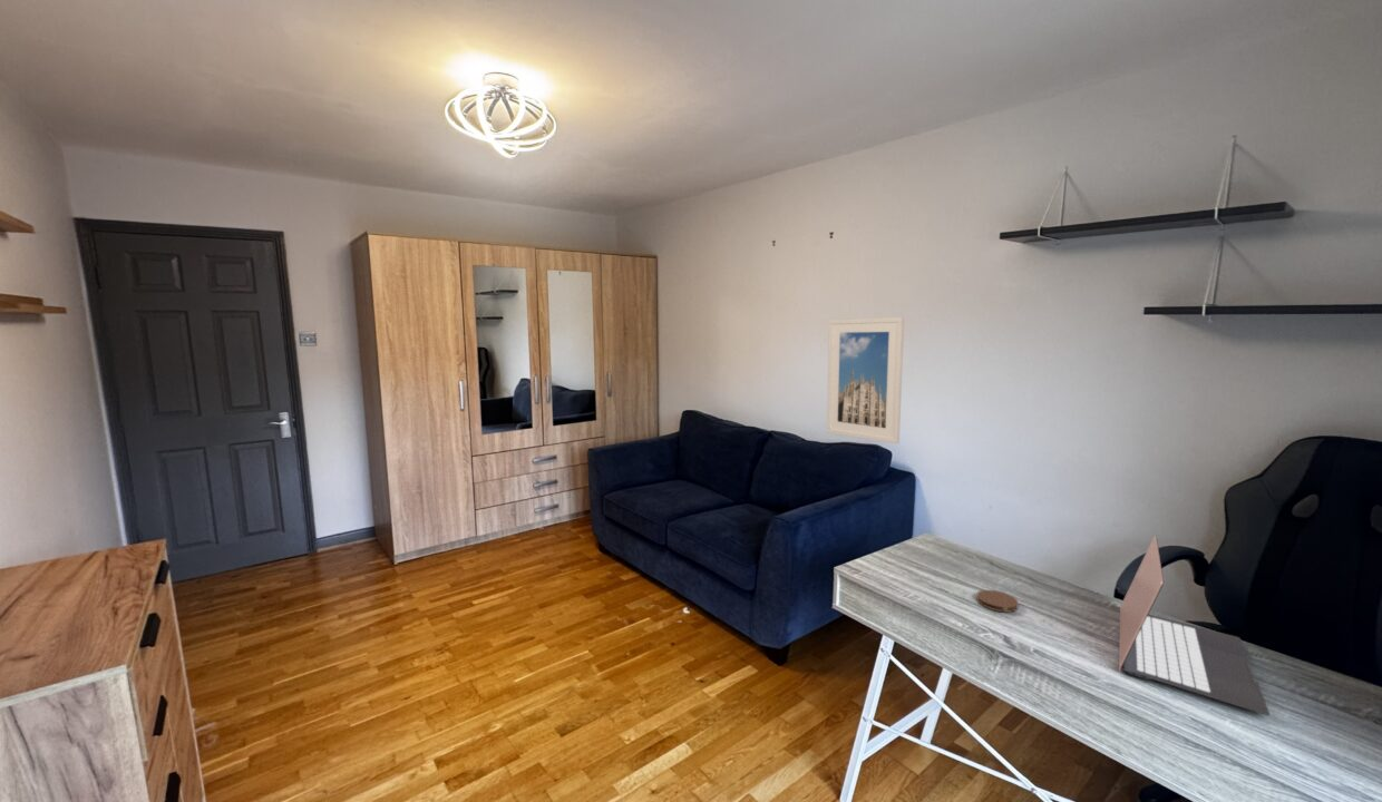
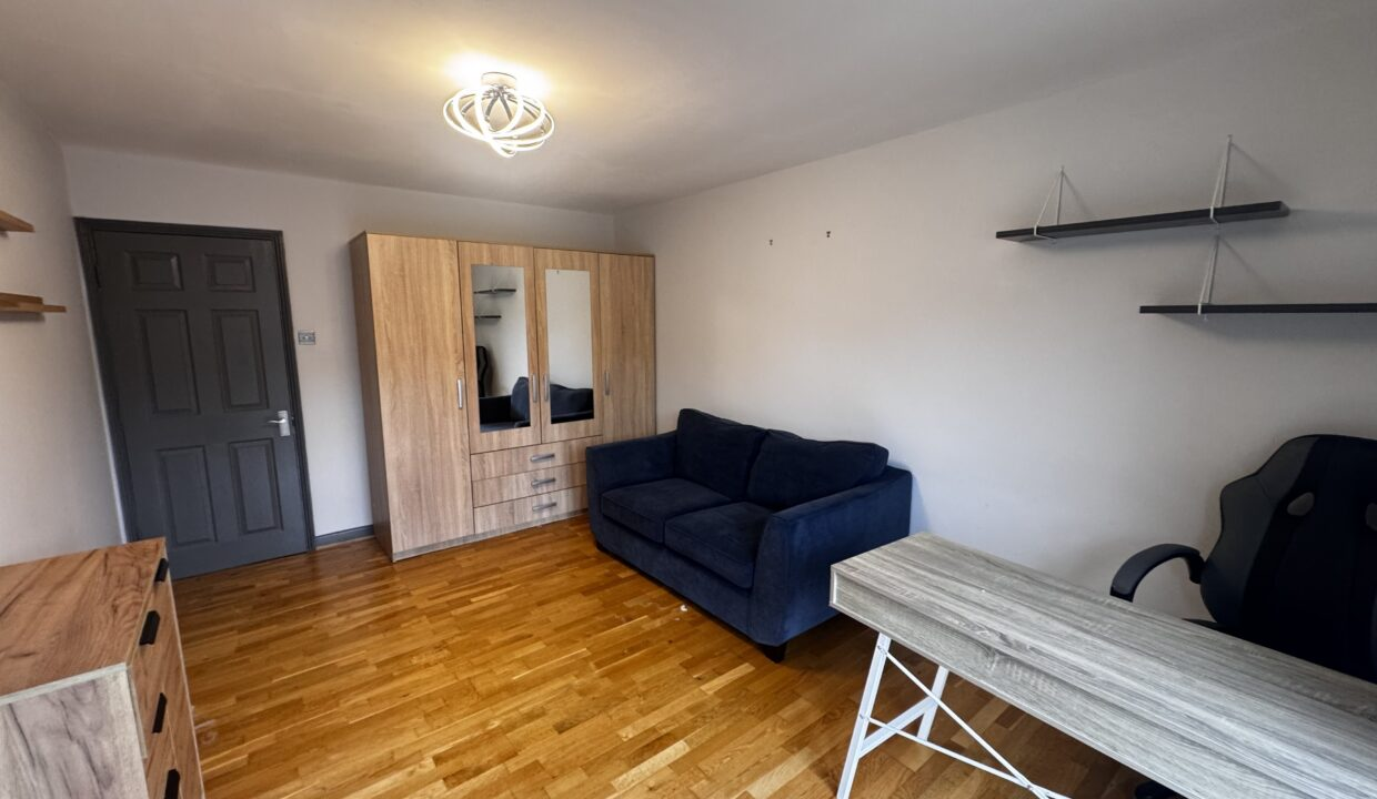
- coaster (996, 600)
- laptop (1183, 623)
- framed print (863, 379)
